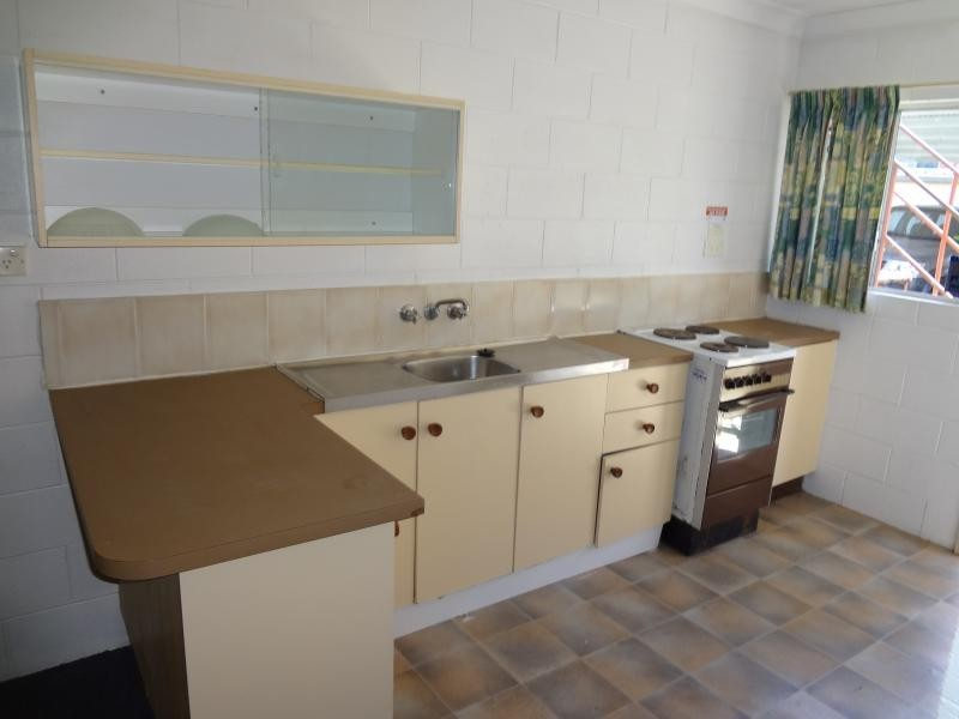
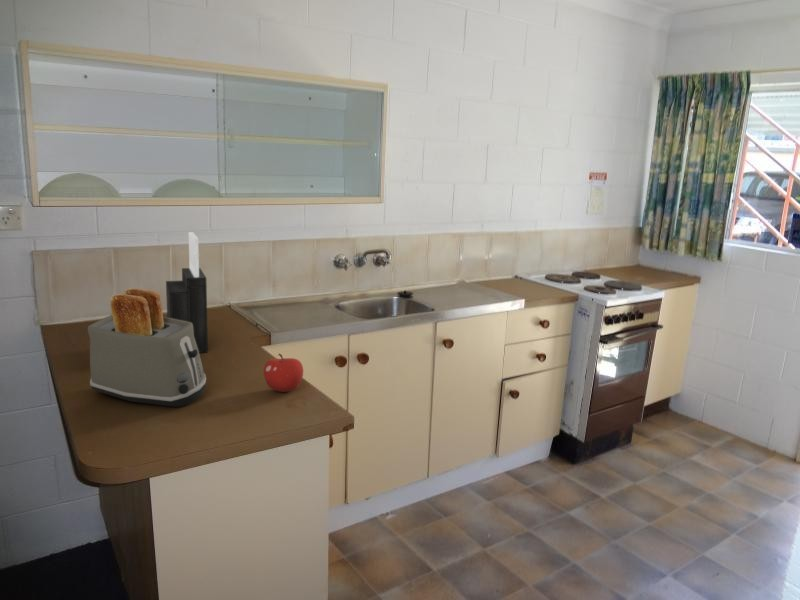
+ fruit (283, 371)
+ knife block (181, 291)
+ toaster (147, 343)
